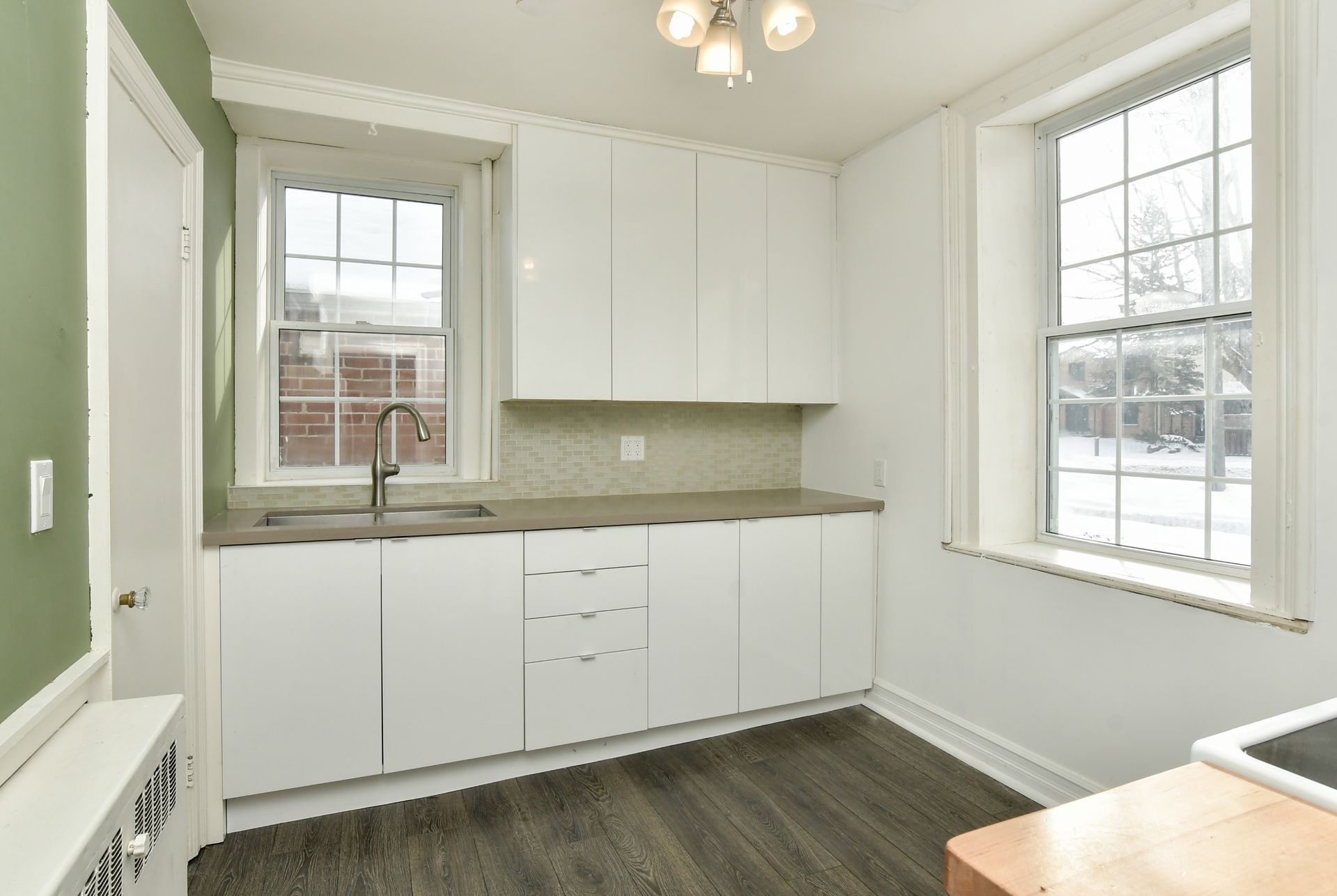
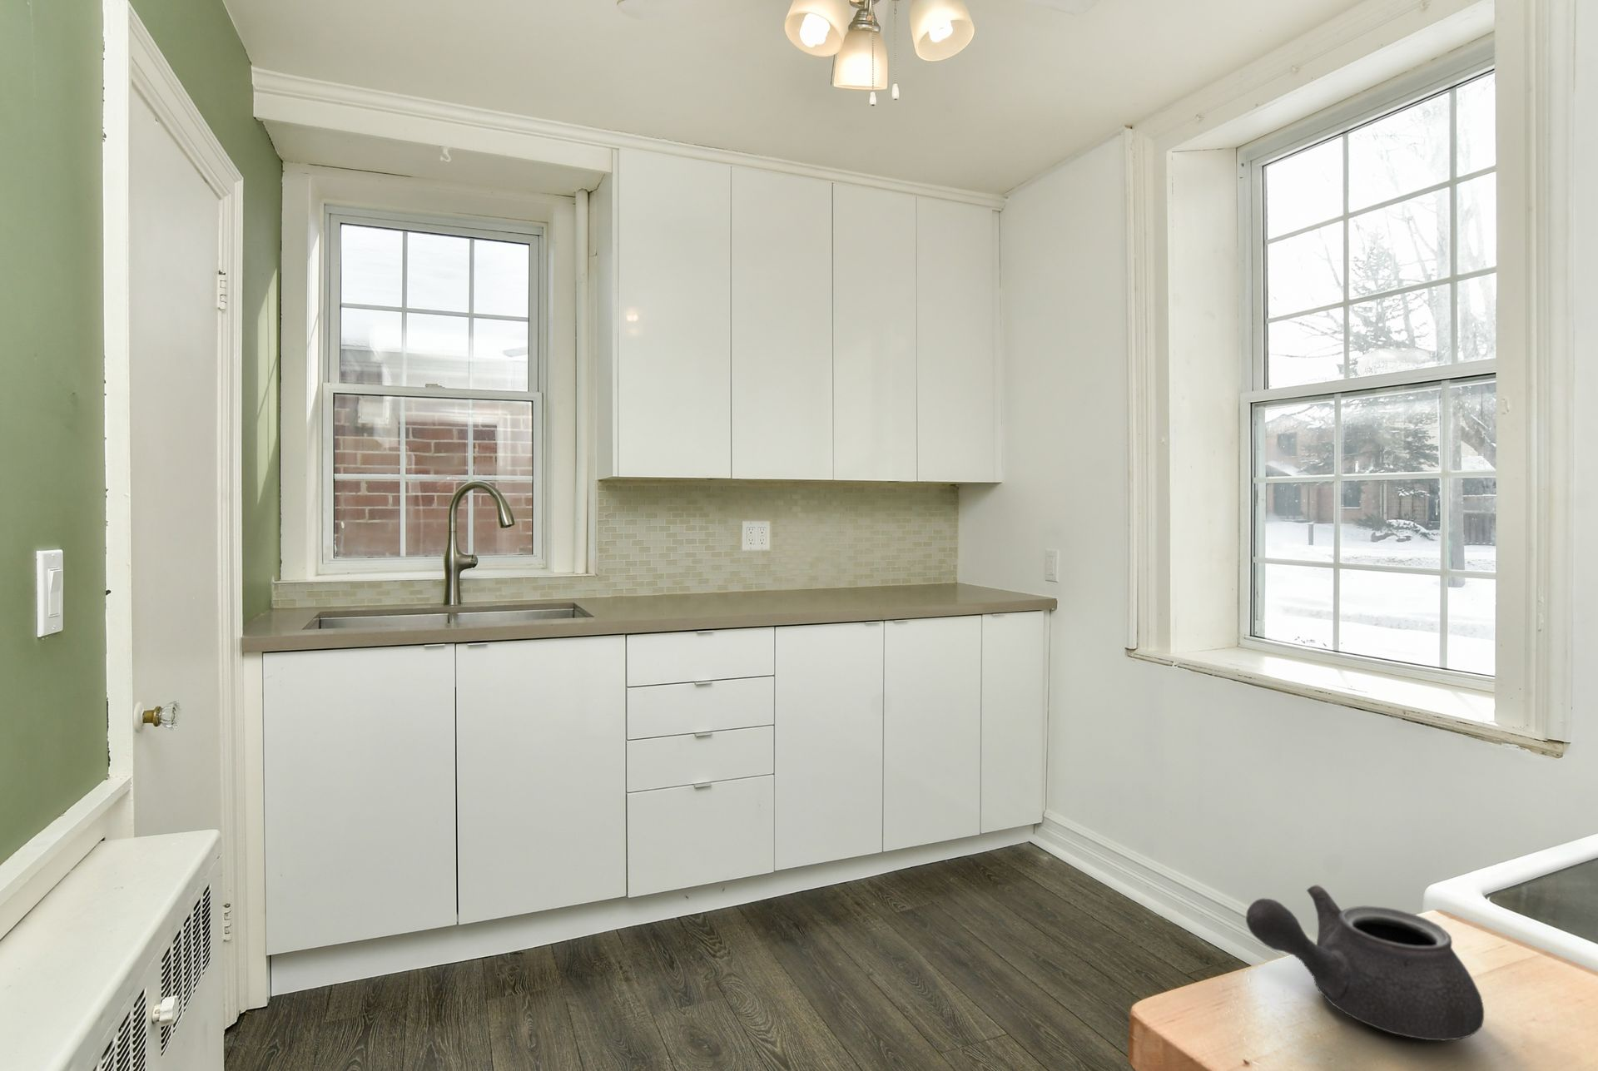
+ teapot (1348, 949)
